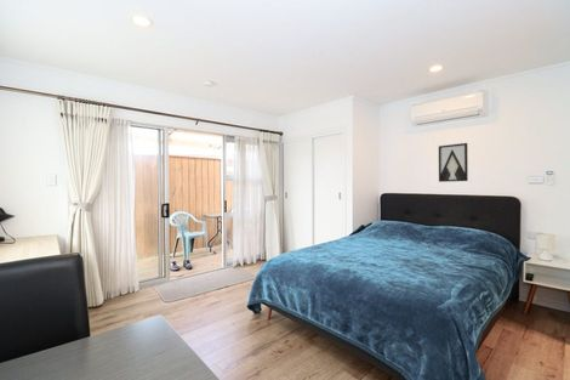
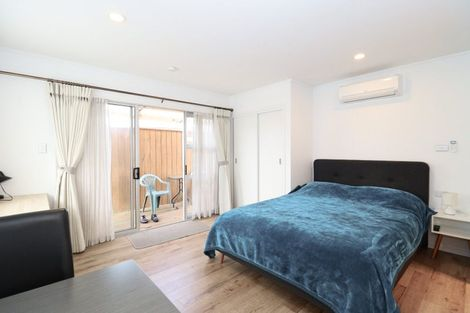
- wall art (452, 163)
